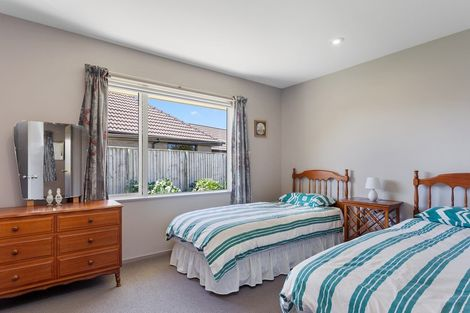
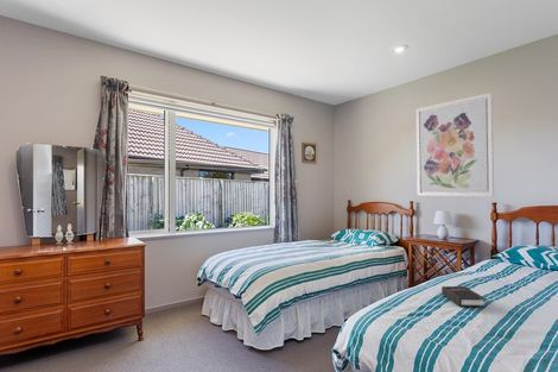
+ wall art (451, 149)
+ hardback book (462, 296)
